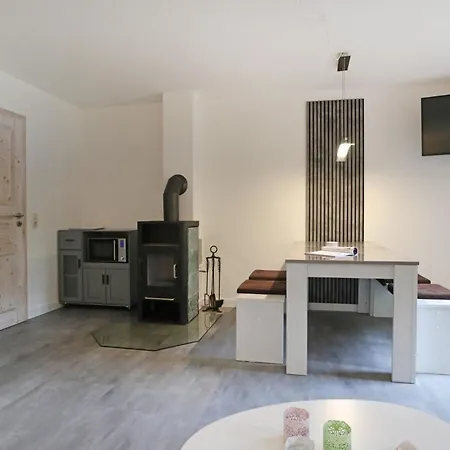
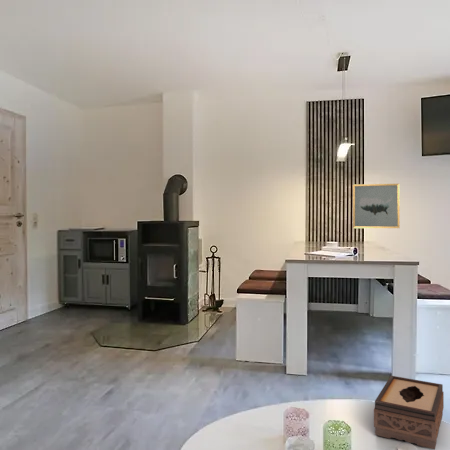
+ tissue box (410, 408)
+ wall art (375, 206)
